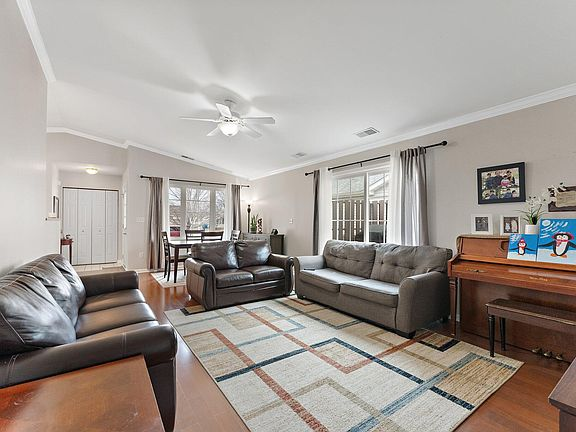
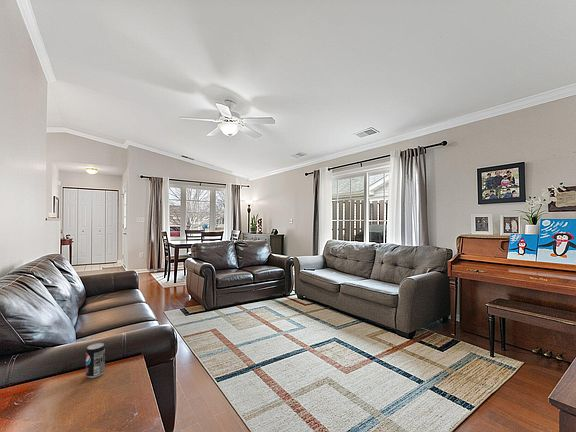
+ beverage can (95, 360)
